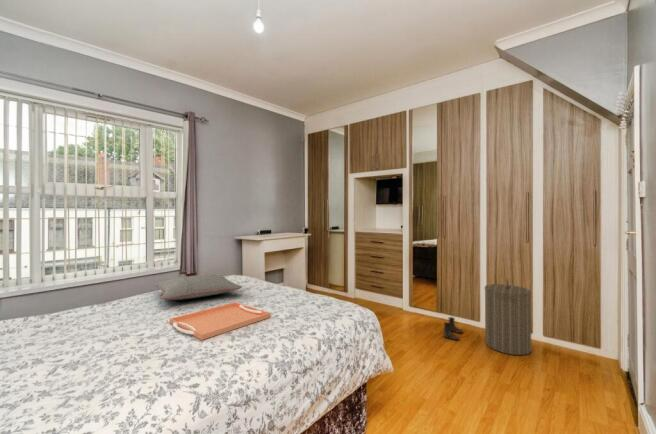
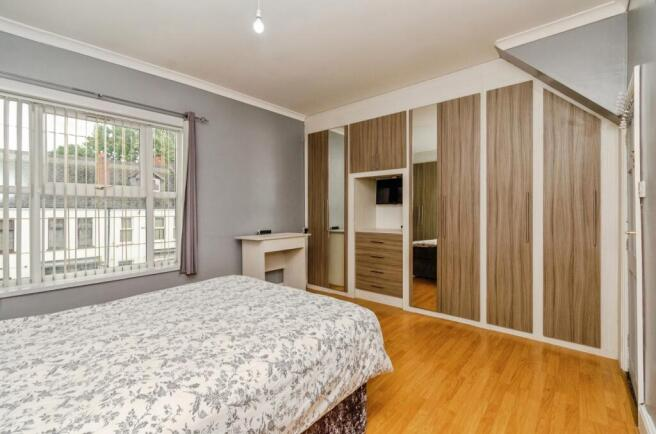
- serving tray (221, 317)
- boots (453, 328)
- laundry hamper (507, 312)
- pillow (197, 285)
